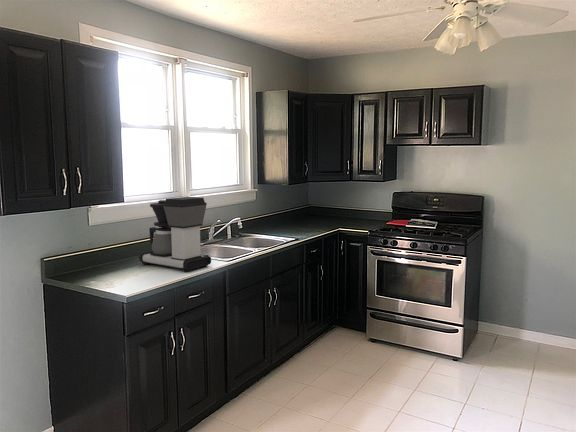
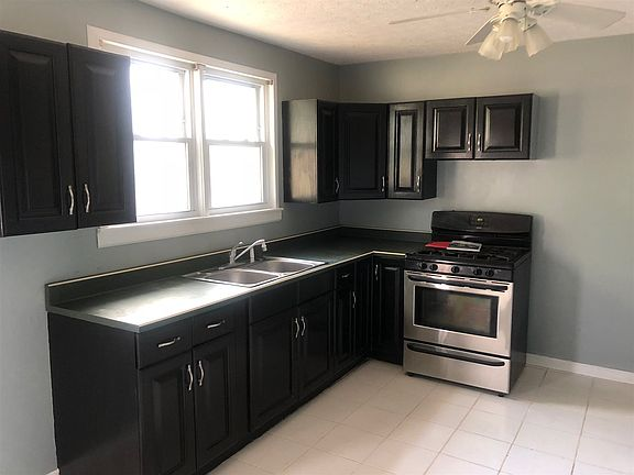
- coffee maker (173, 231)
